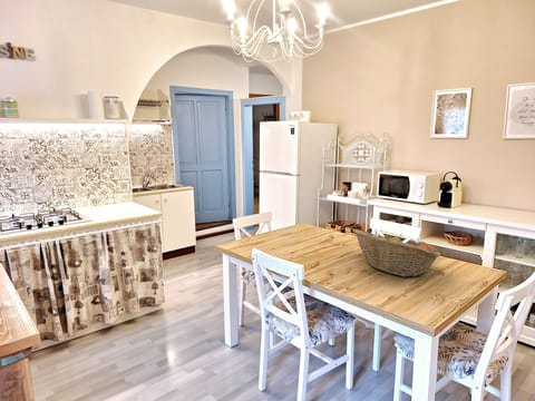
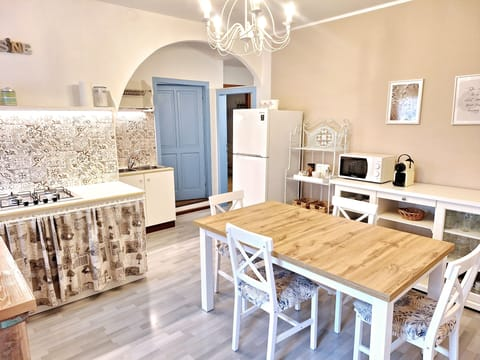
- fruit basket (393, 248)
